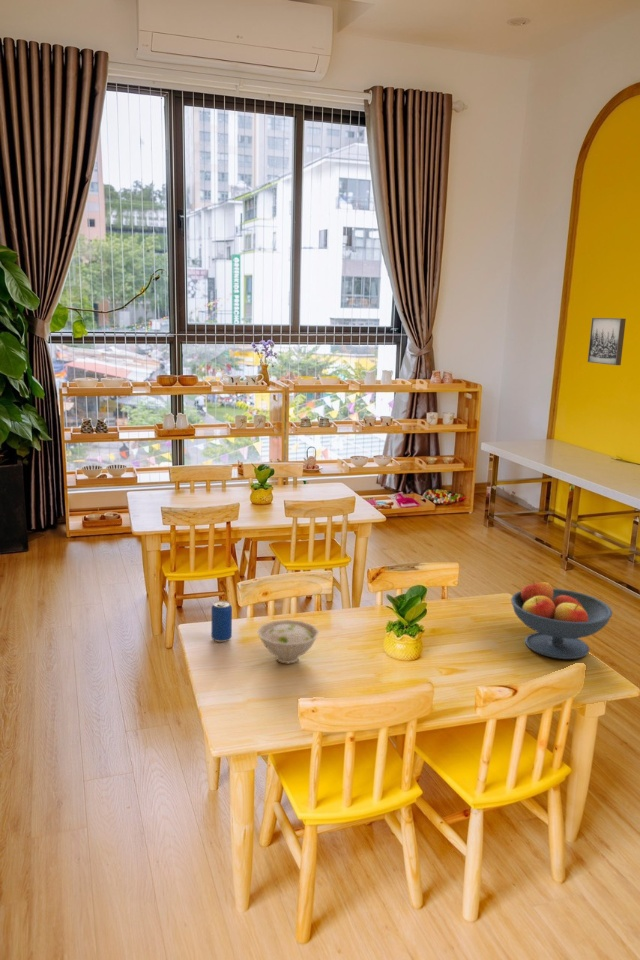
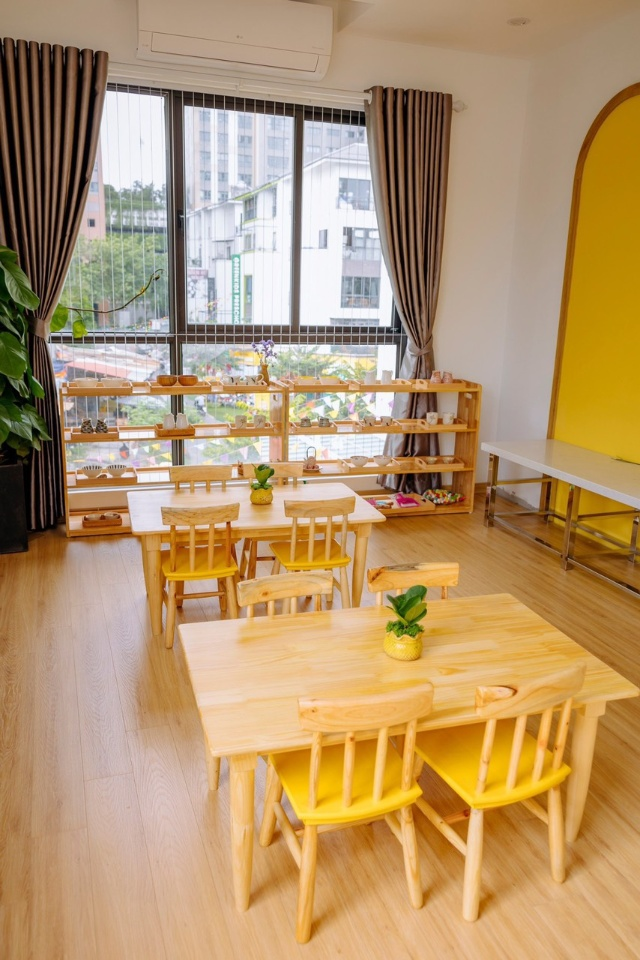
- bowl (287, 643)
- wall art (606, 341)
- fruit bowl (559, 618)
- beverage can (221, 621)
